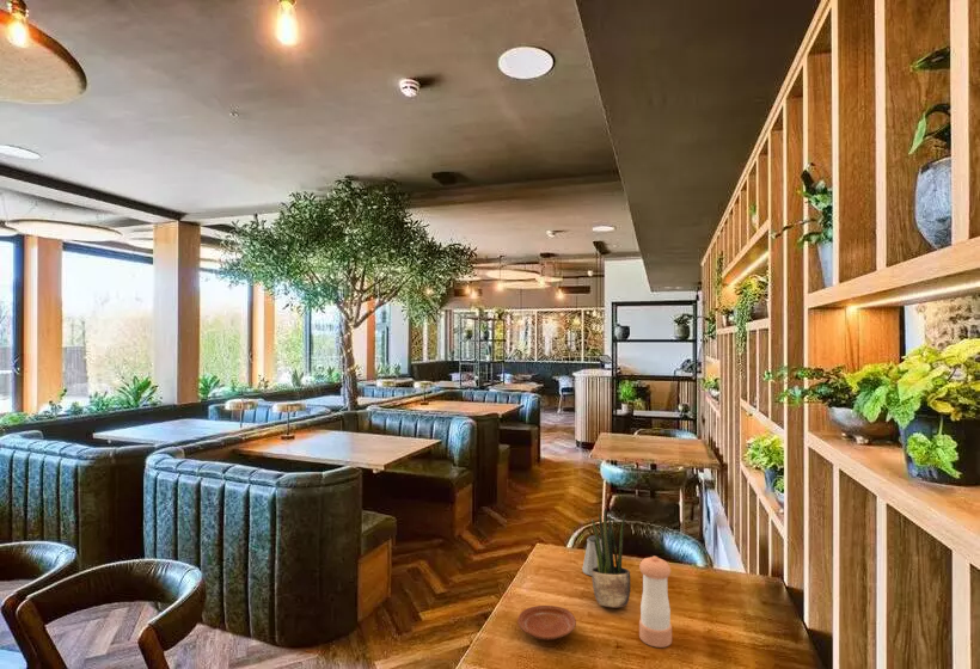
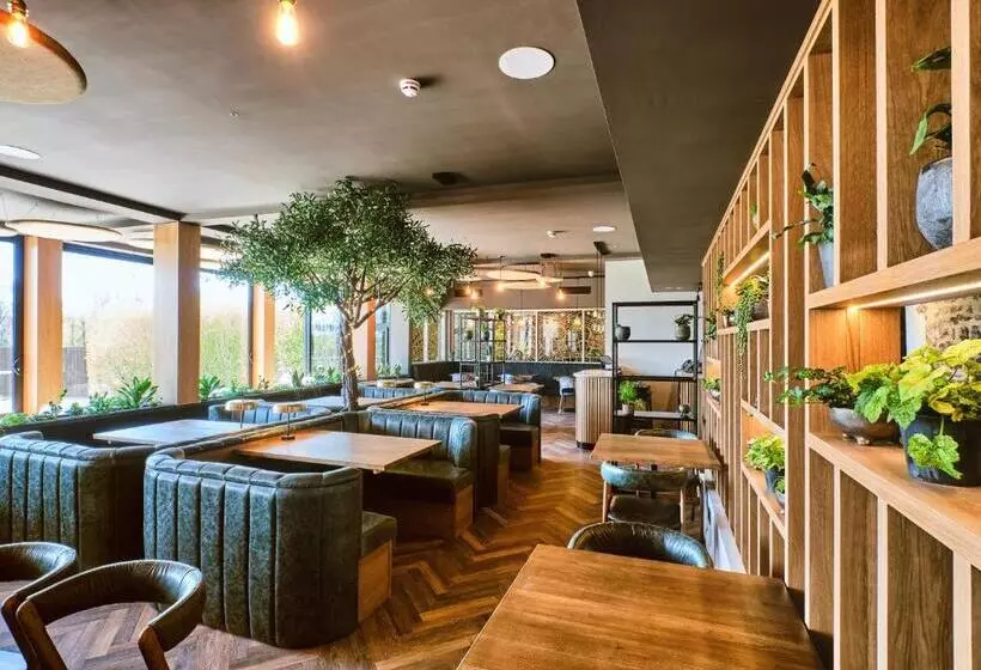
- plate (546, 625)
- pepper shaker (655, 597)
- potted plant (610, 553)
- saltshaker (594, 554)
